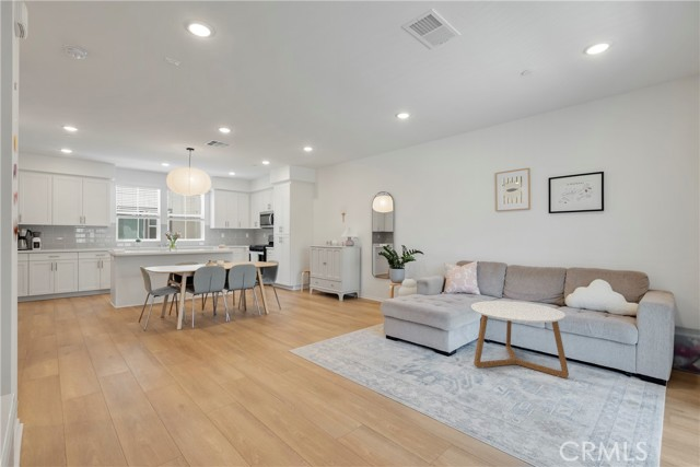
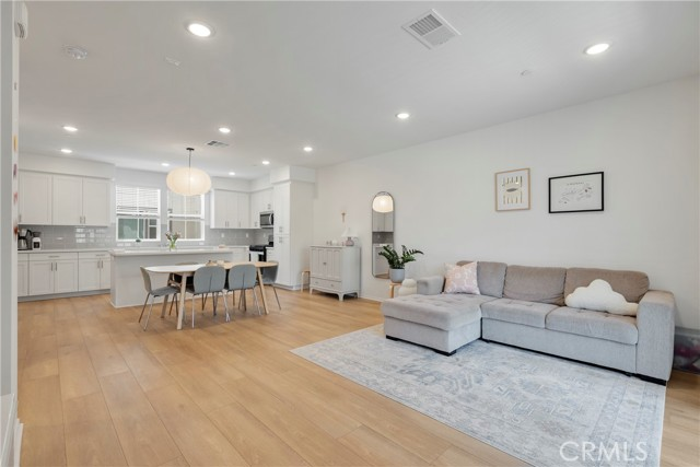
- coffee table (510, 337)
